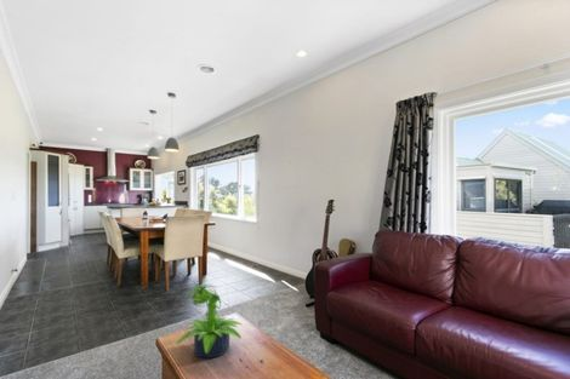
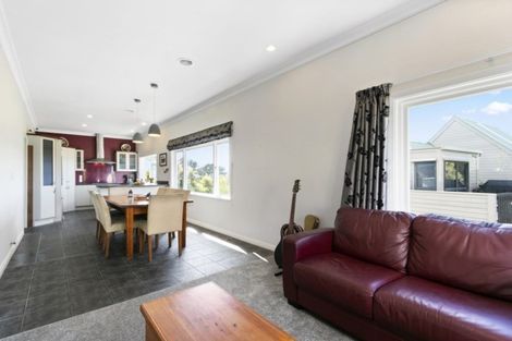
- potted plant (211, 315)
